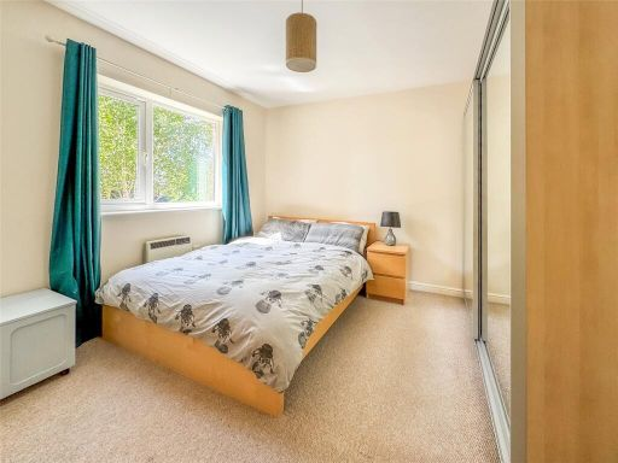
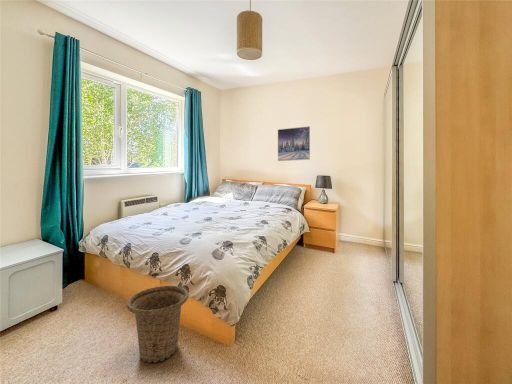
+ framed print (293, 144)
+ basket (159, 323)
